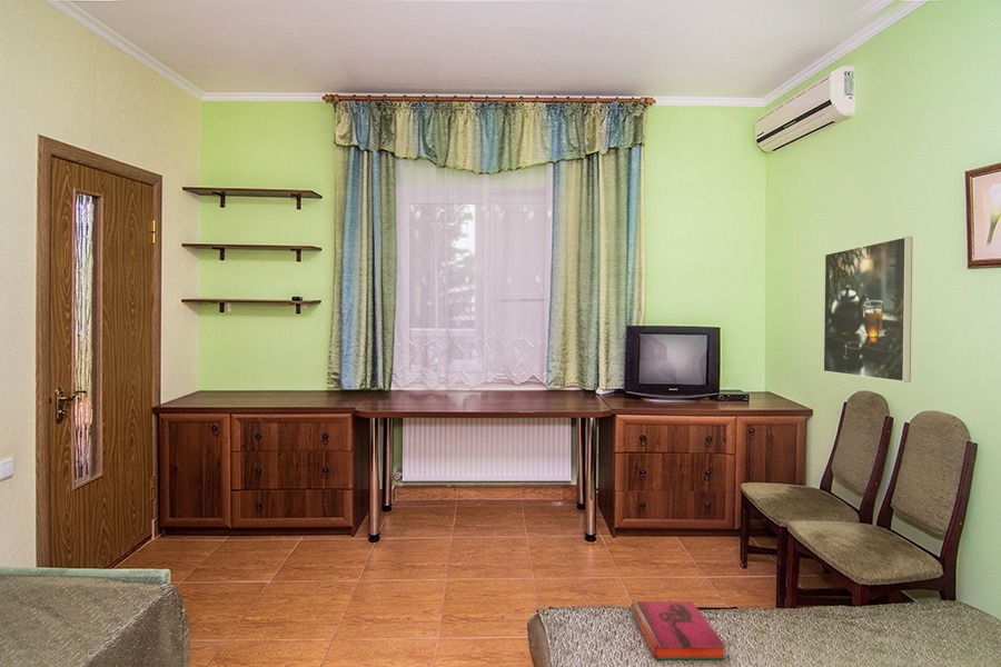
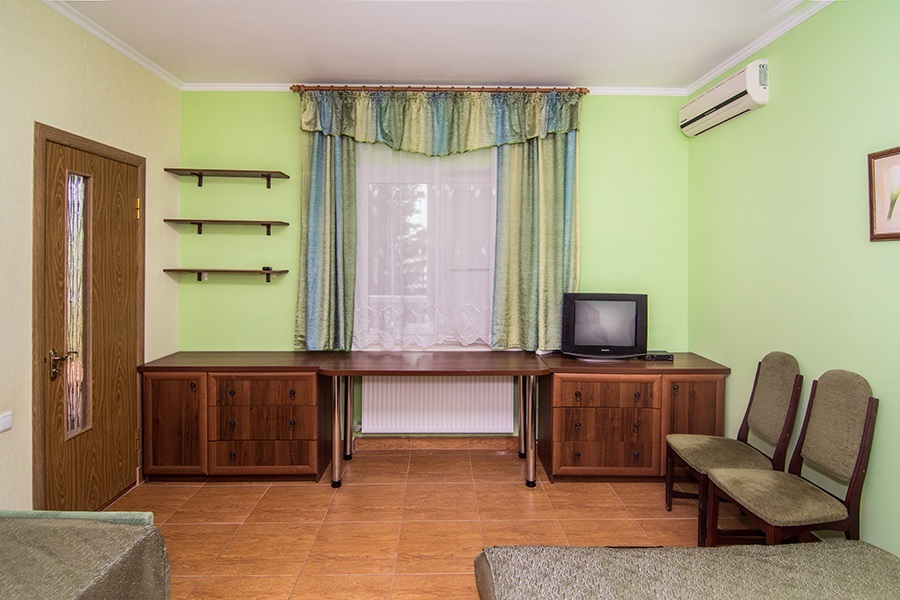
- hardback book (674, 627)
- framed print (863, 311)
